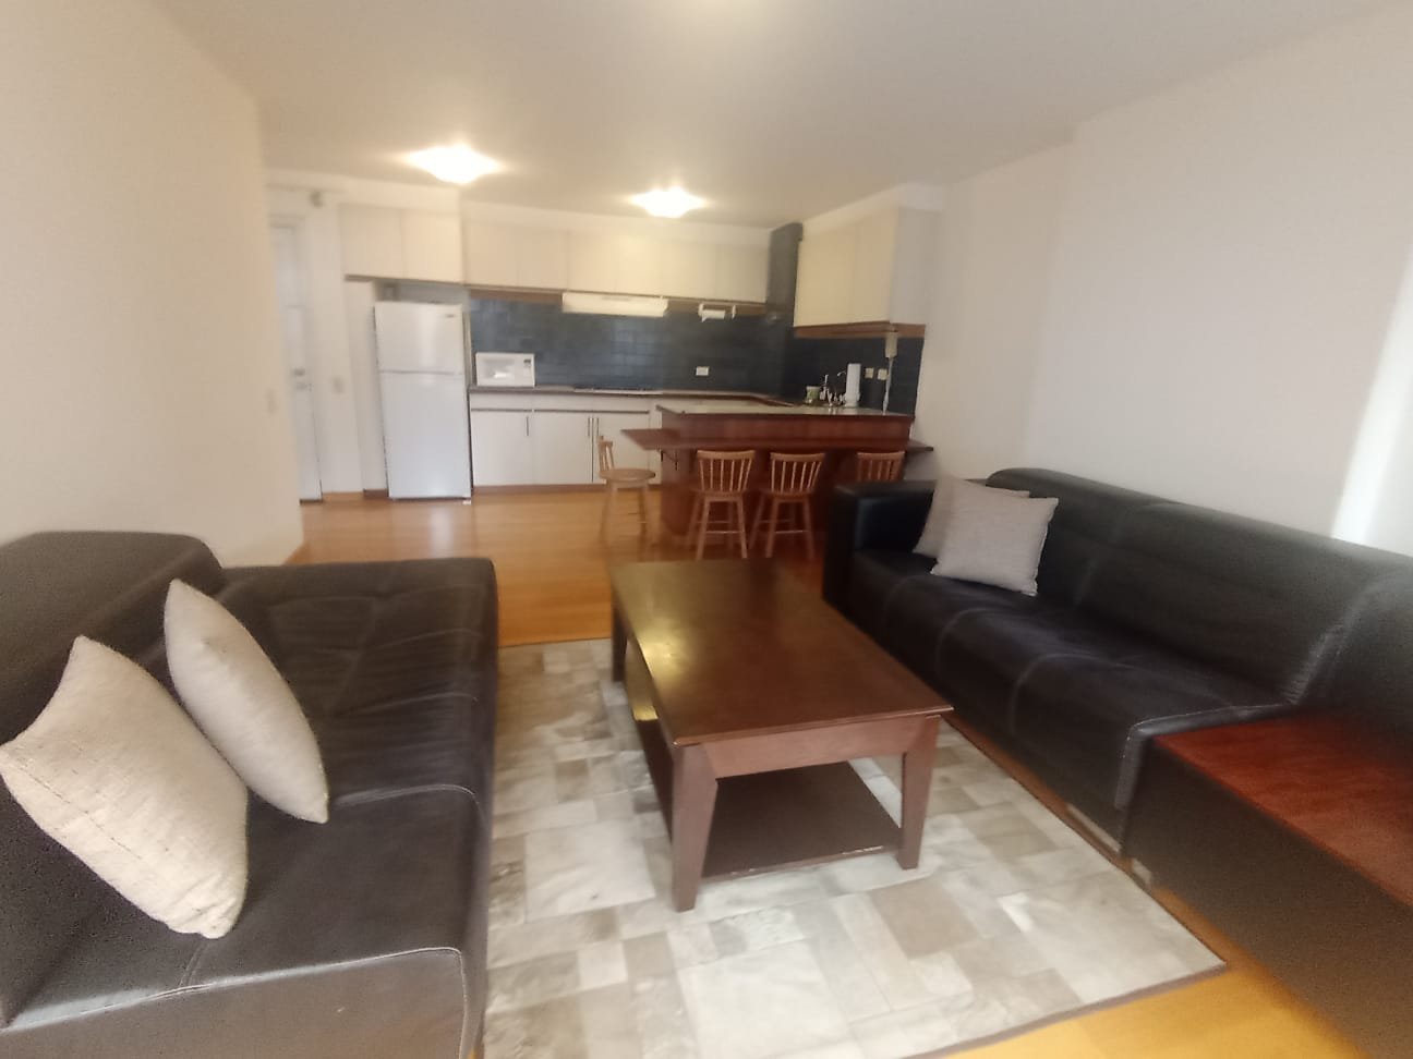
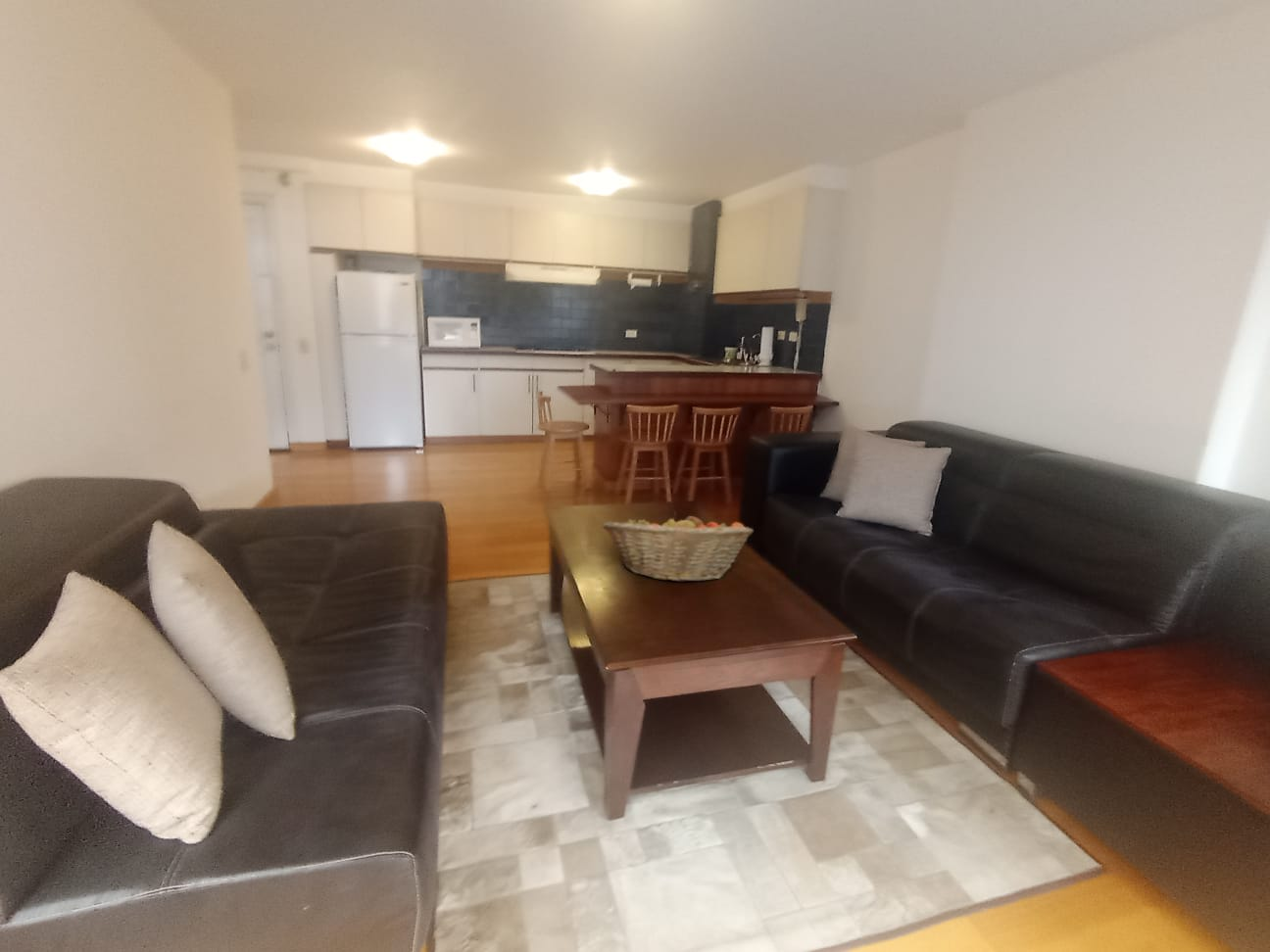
+ fruit basket (676, 539)
